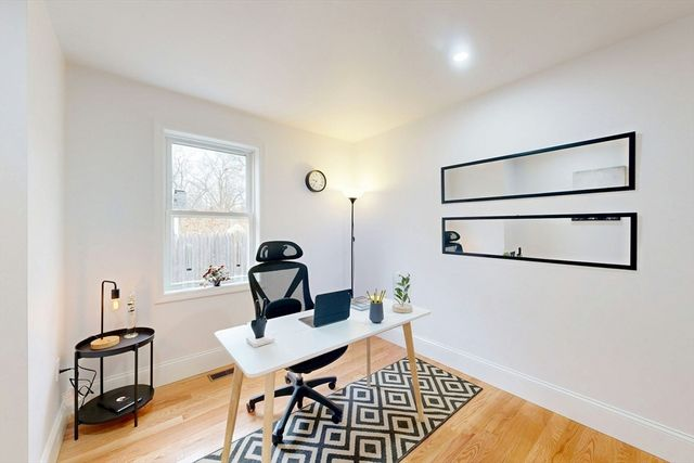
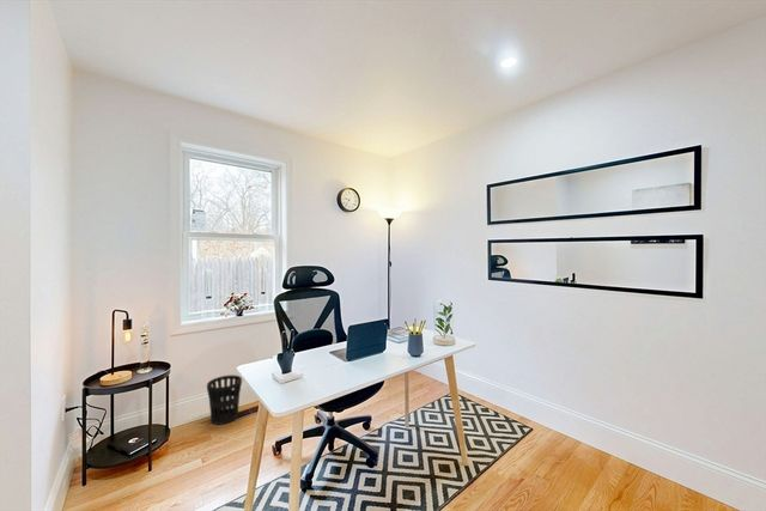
+ wastebasket (224, 399)
